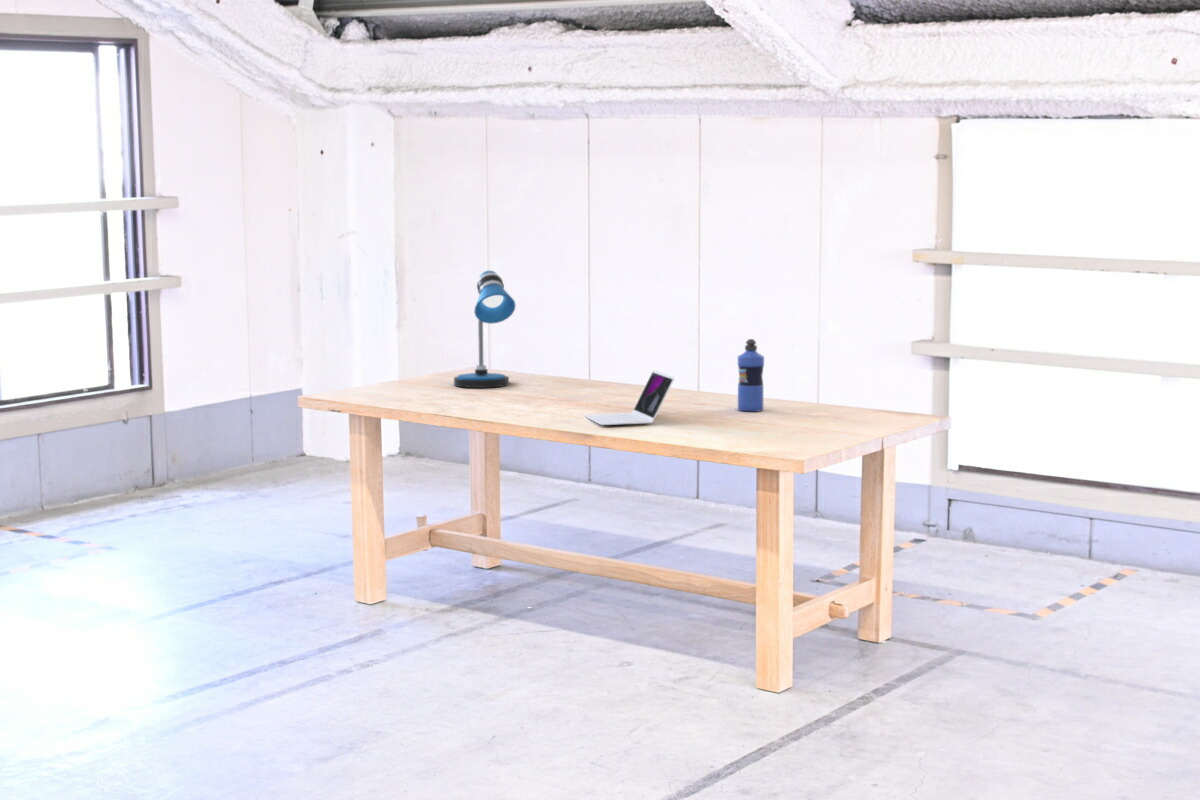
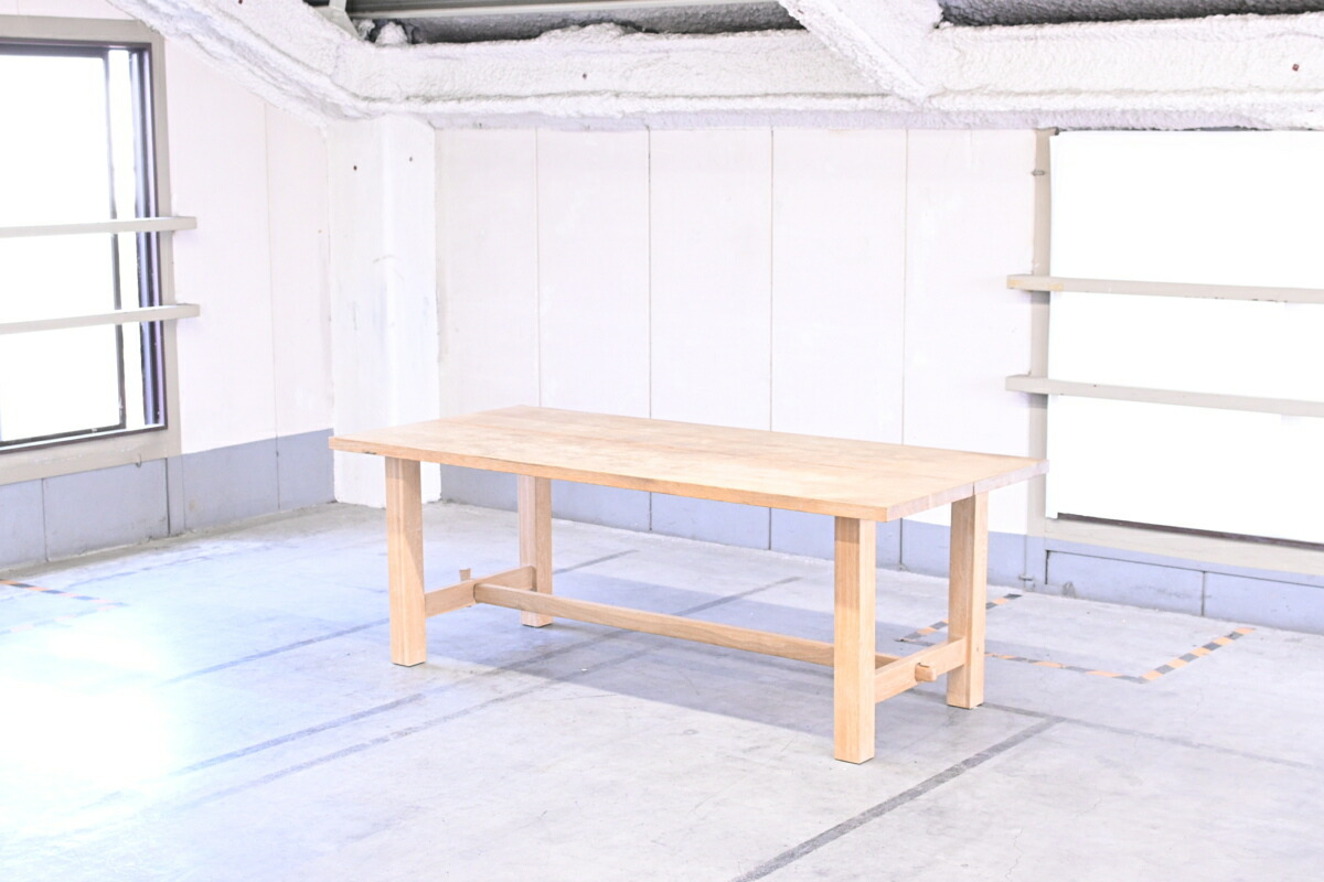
- desk lamp (482, 328)
- water bottle (750, 374)
- laptop (638, 399)
